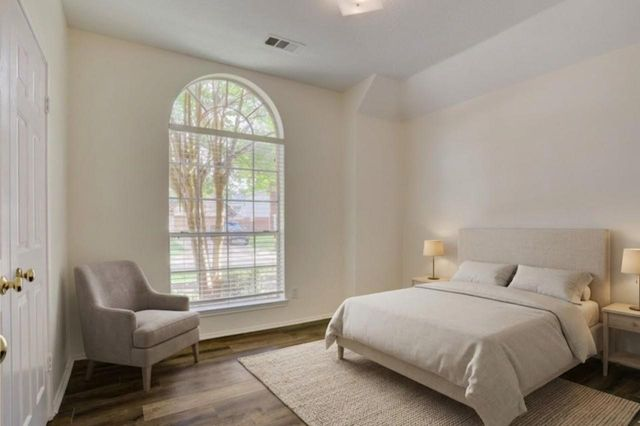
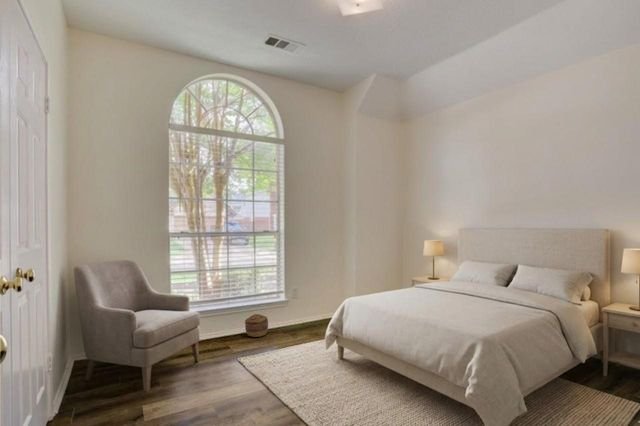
+ basket (256, 325)
